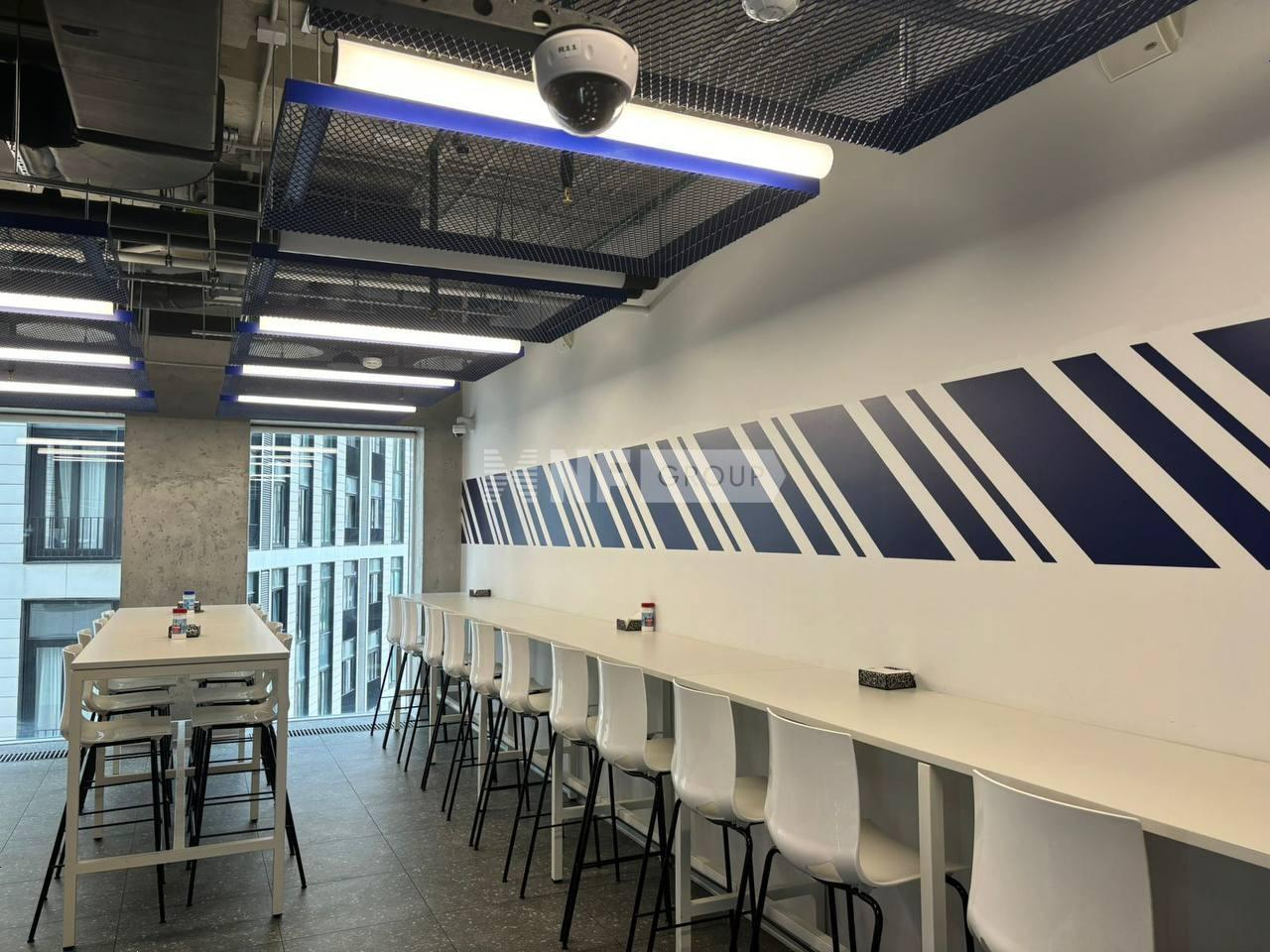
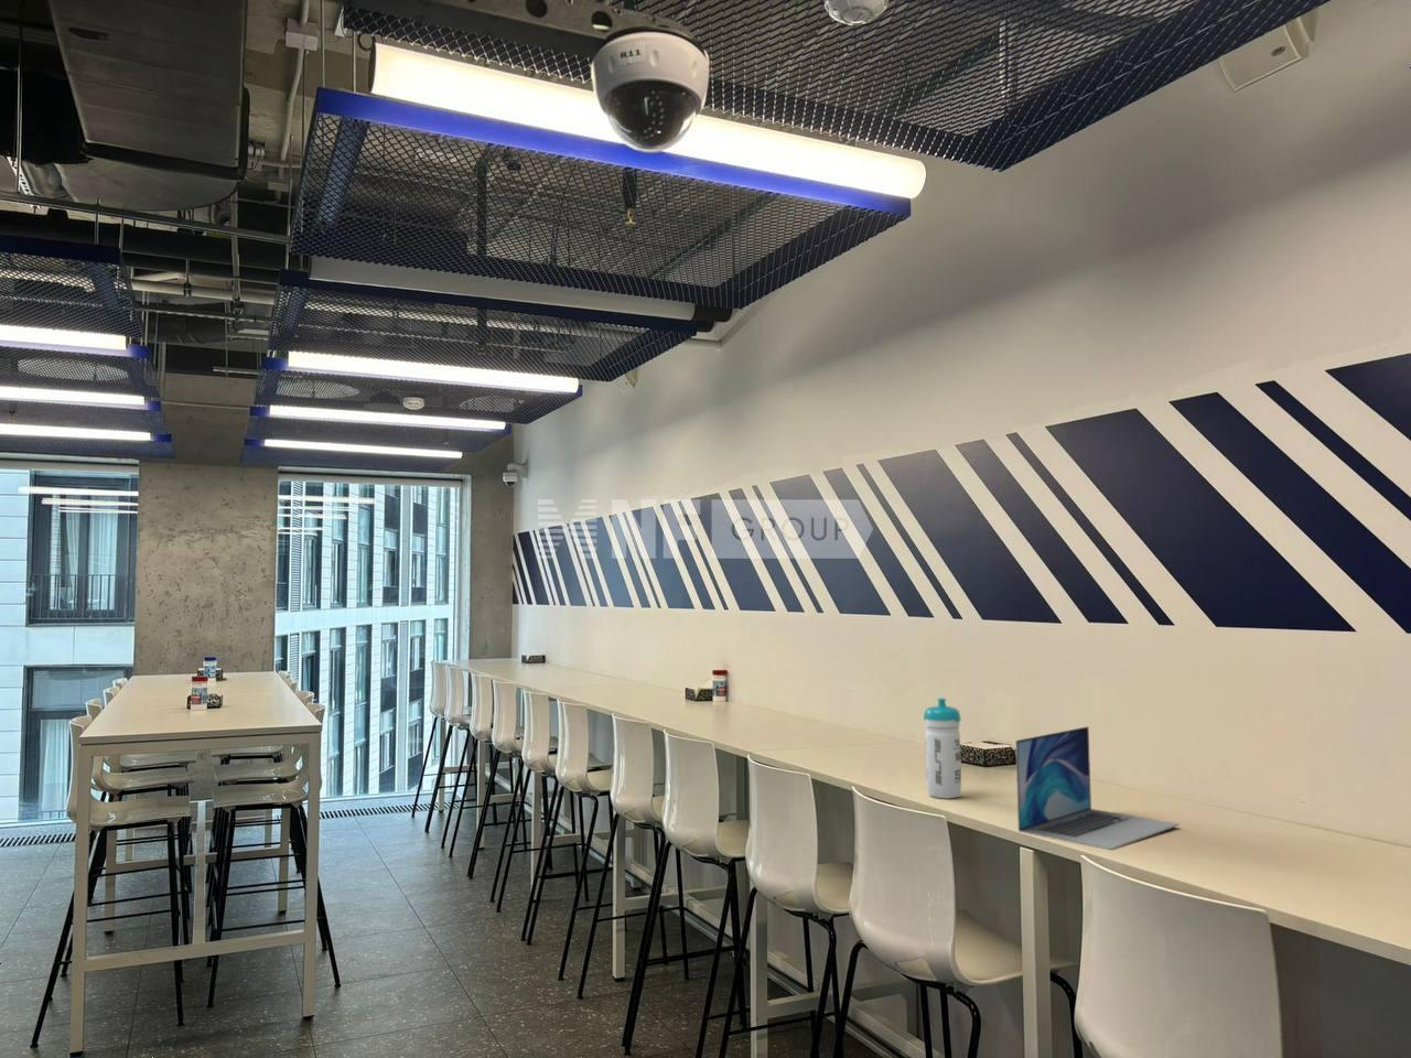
+ laptop (1089, 782)
+ water bottle (942, 746)
